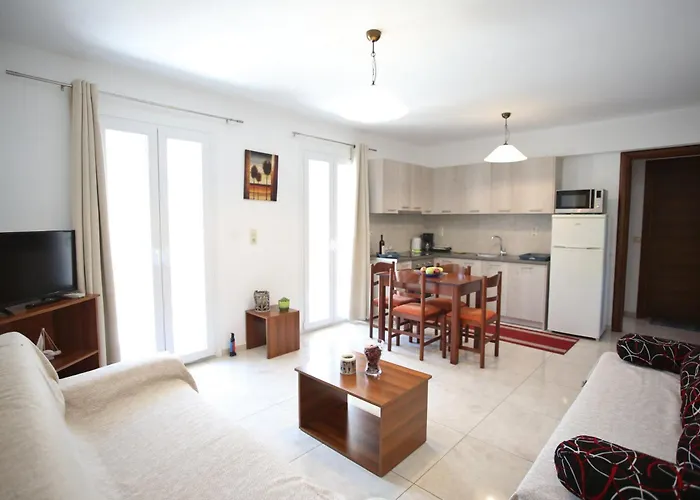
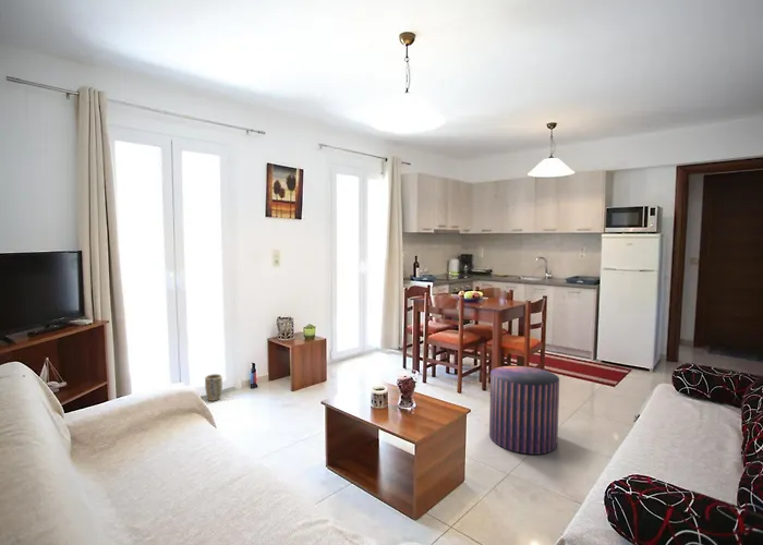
+ stool (523, 407)
+ plant pot (214, 387)
